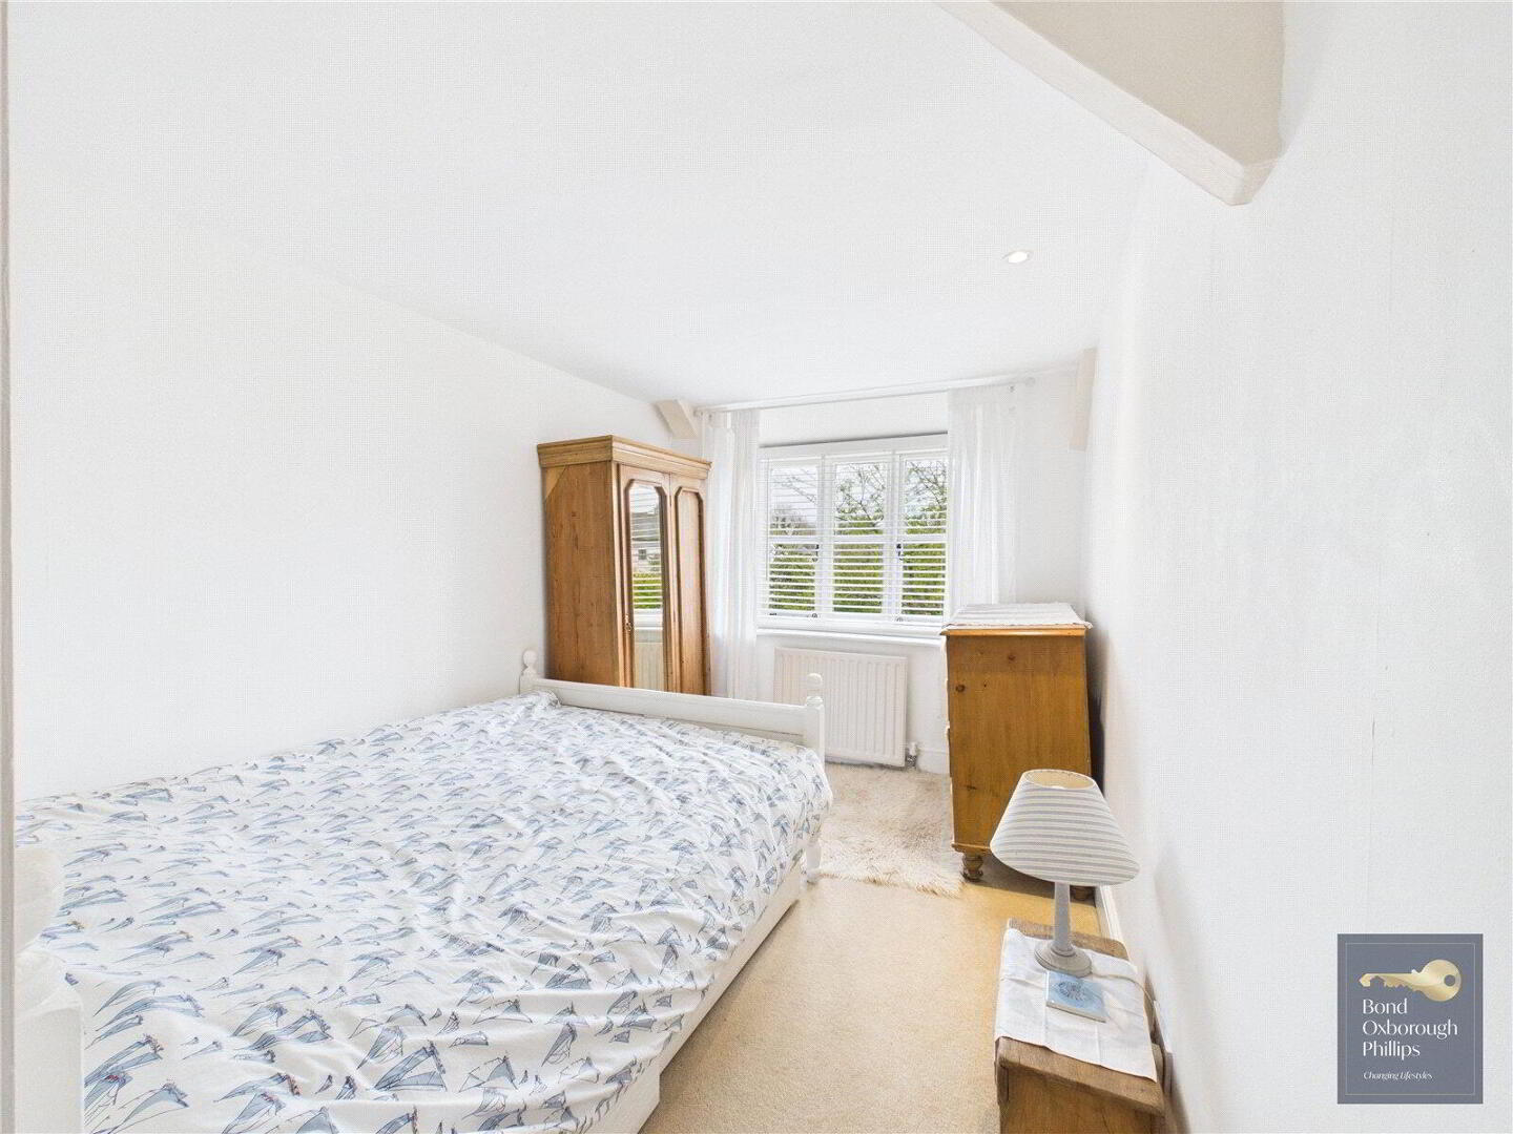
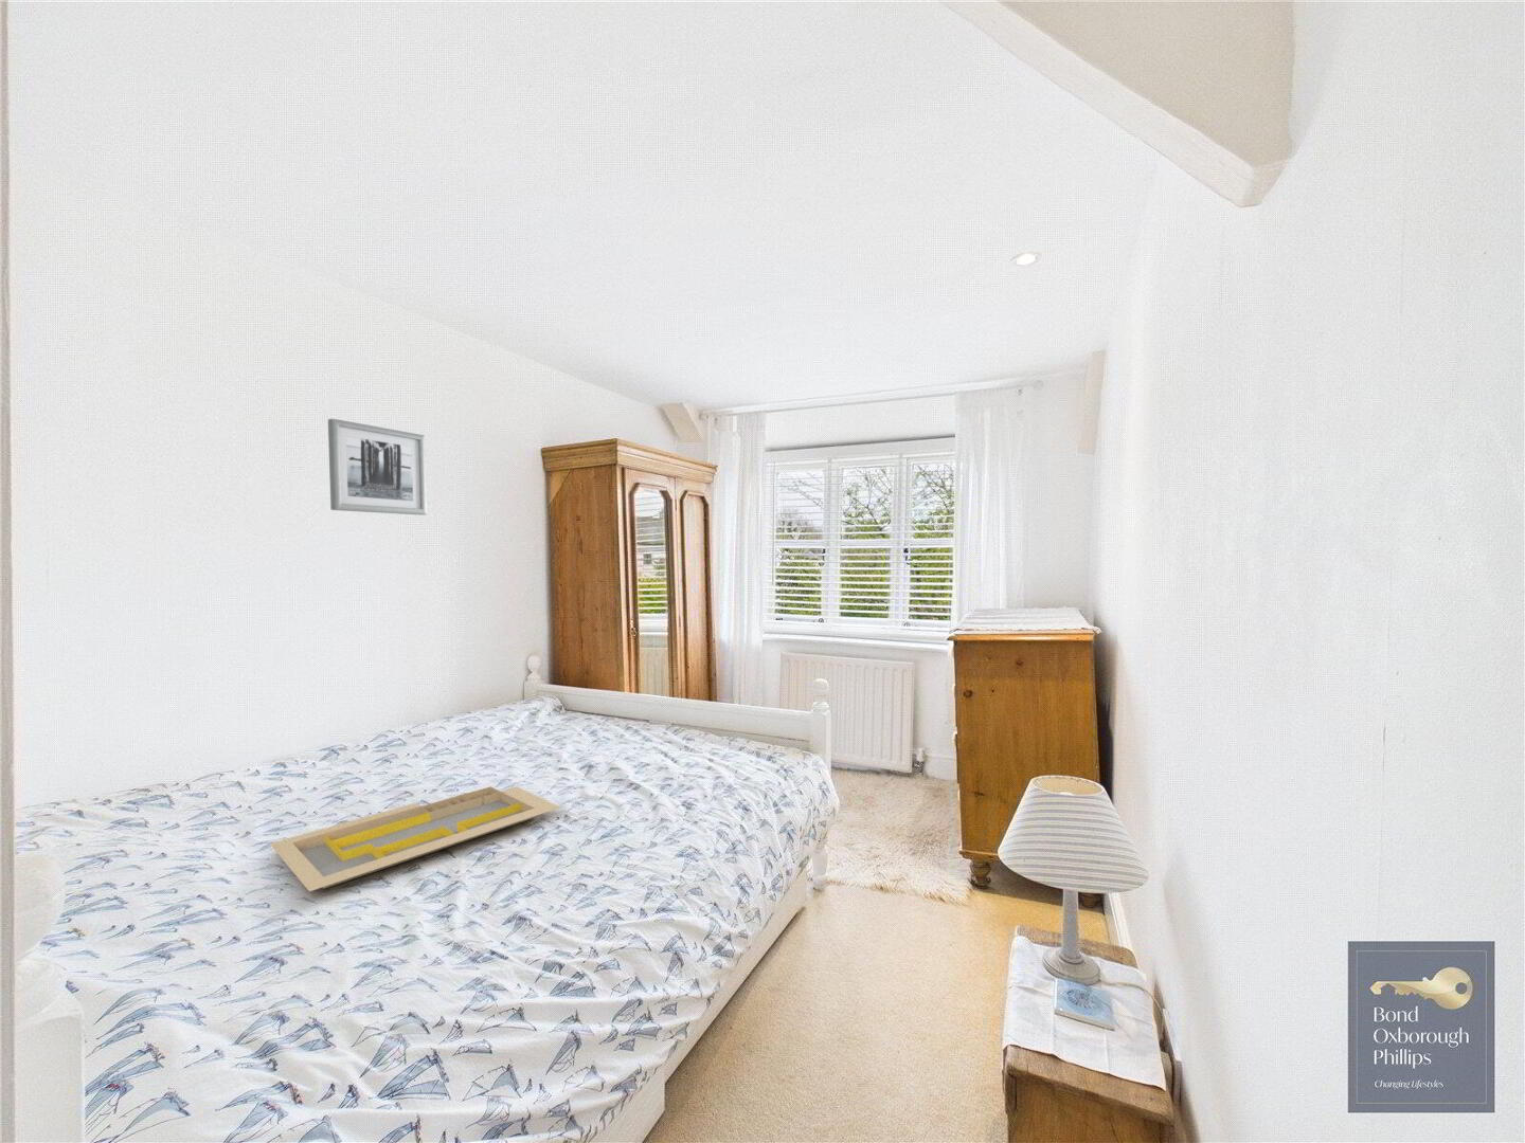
+ serving tray (424, 828)
+ wall art (381, 469)
